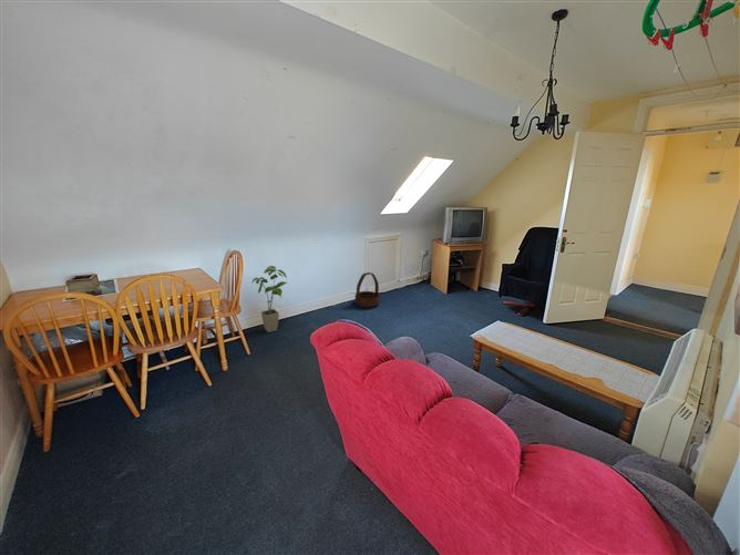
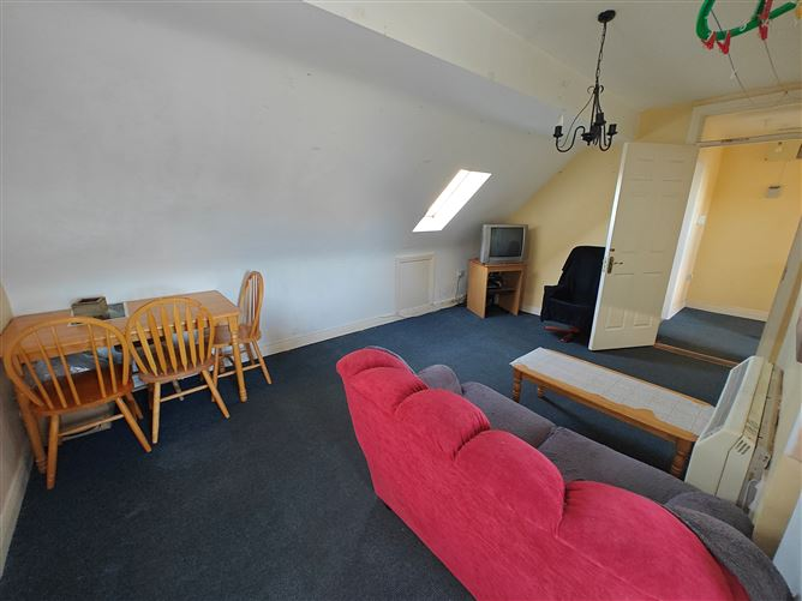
- basket (367, 291)
- house plant (271, 298)
